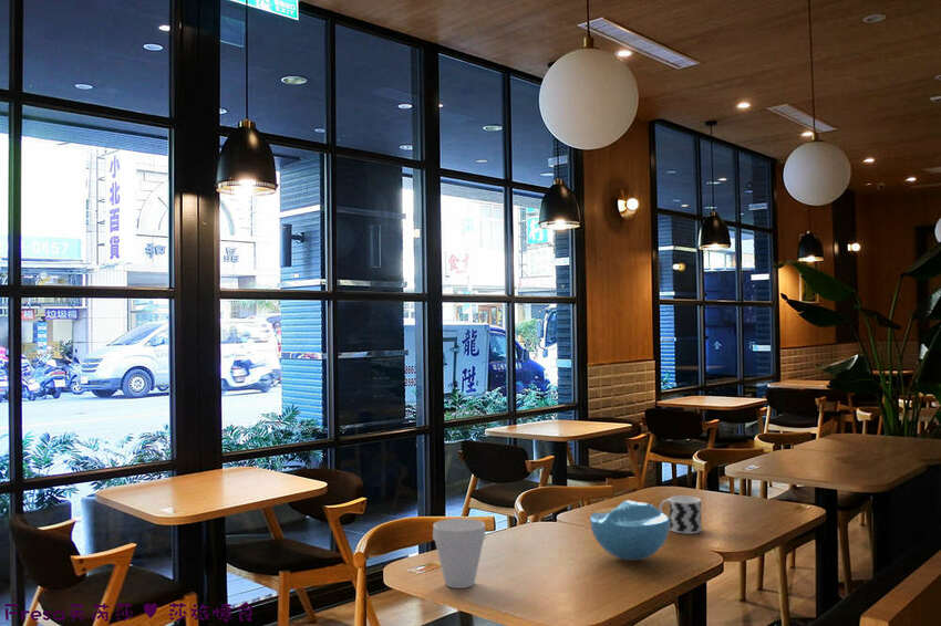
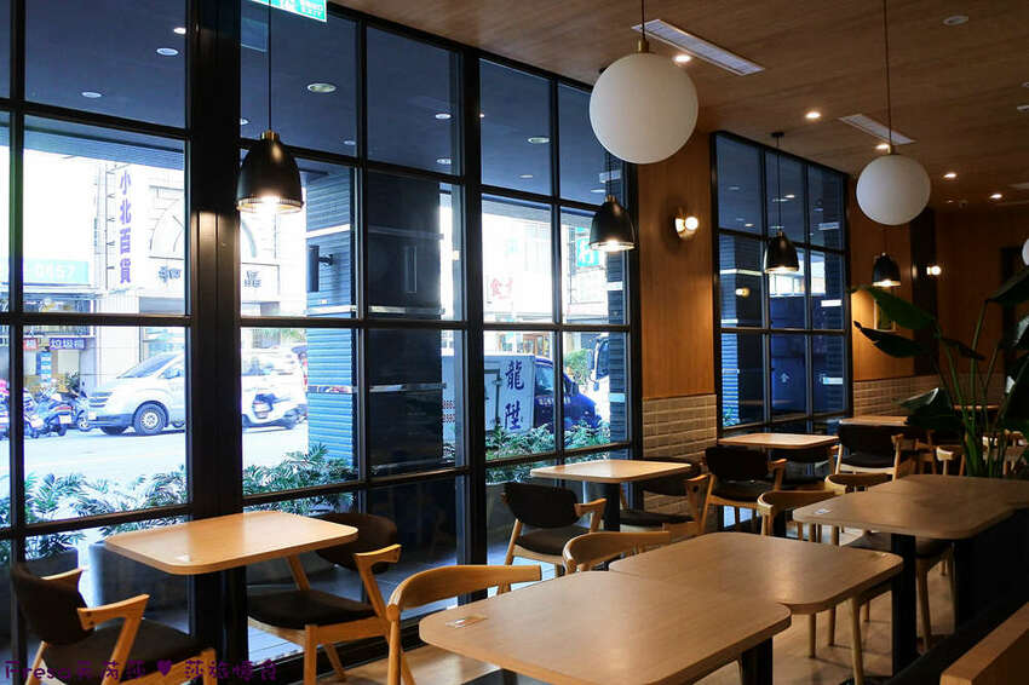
- bowl (629, 529)
- cup (459, 553)
- cup (680, 513)
